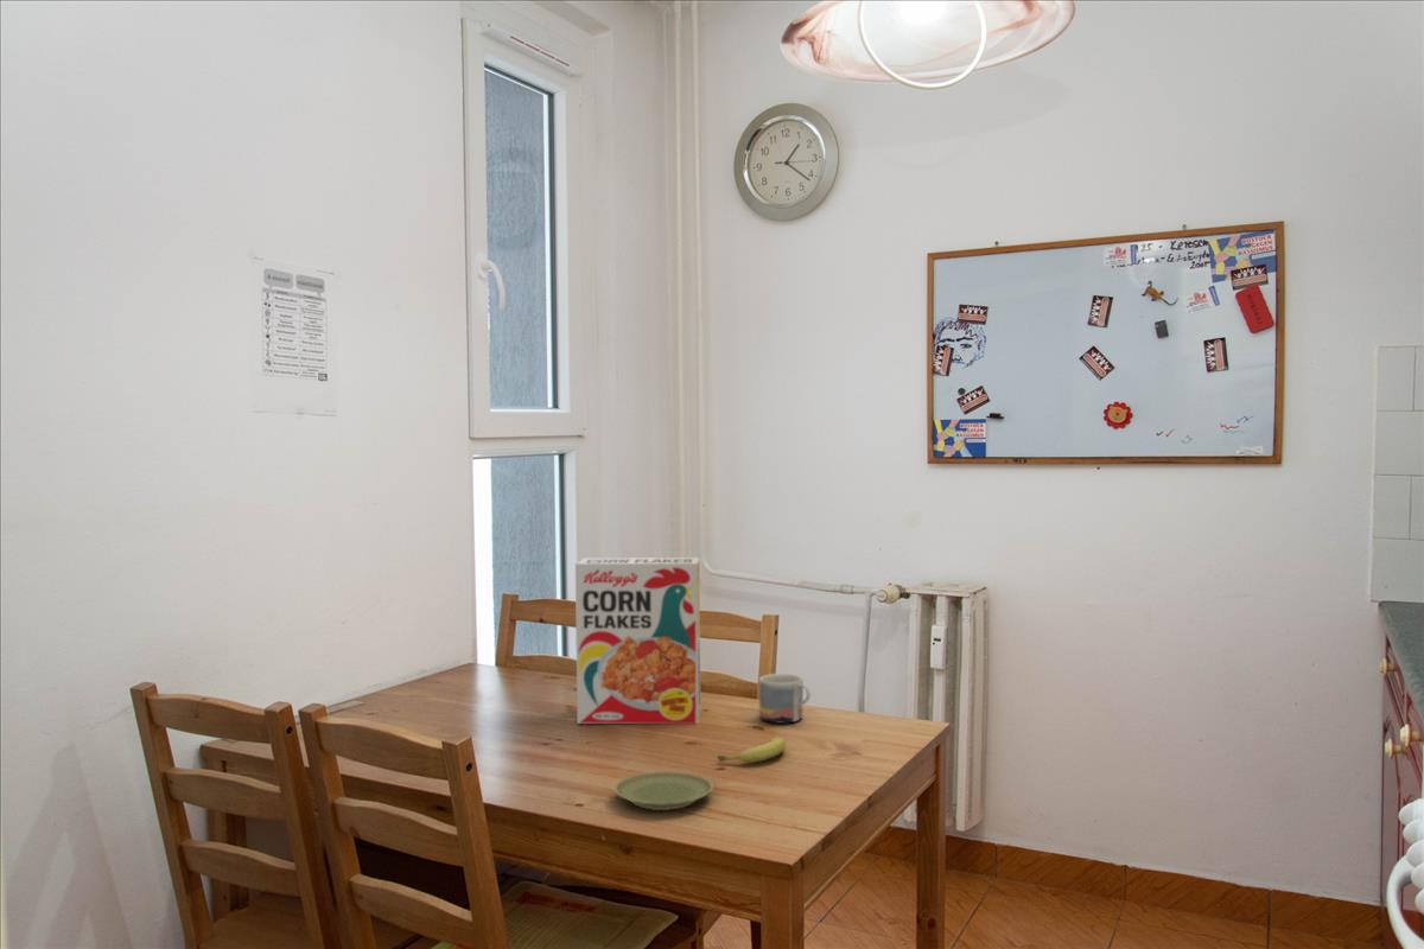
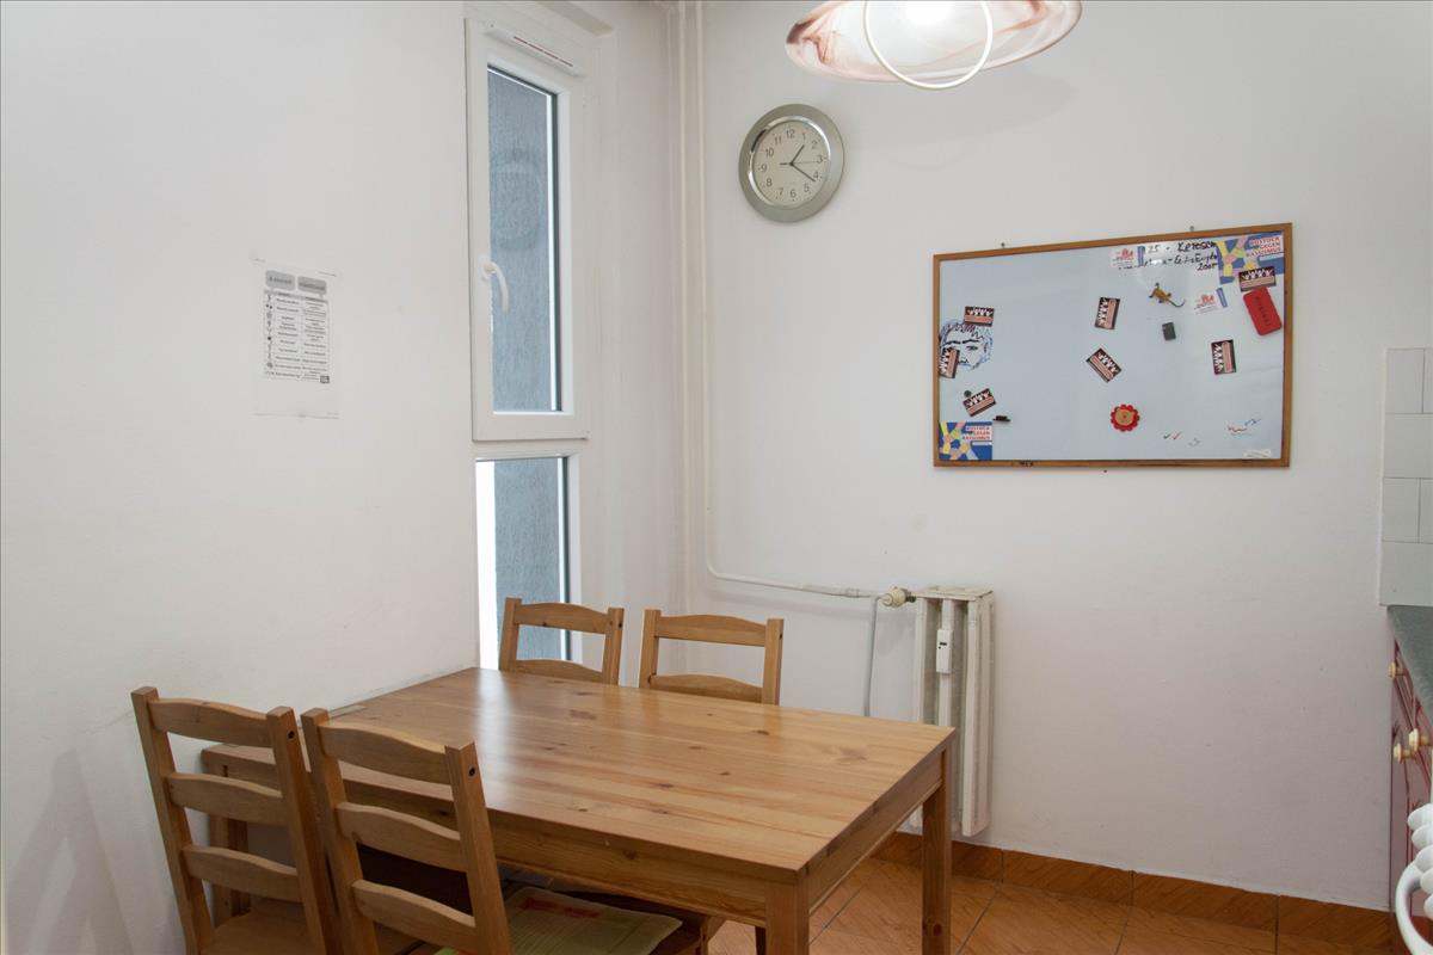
- mug (787, 700)
- plate (663, 792)
- cereal box (638, 638)
- fruit (758, 749)
